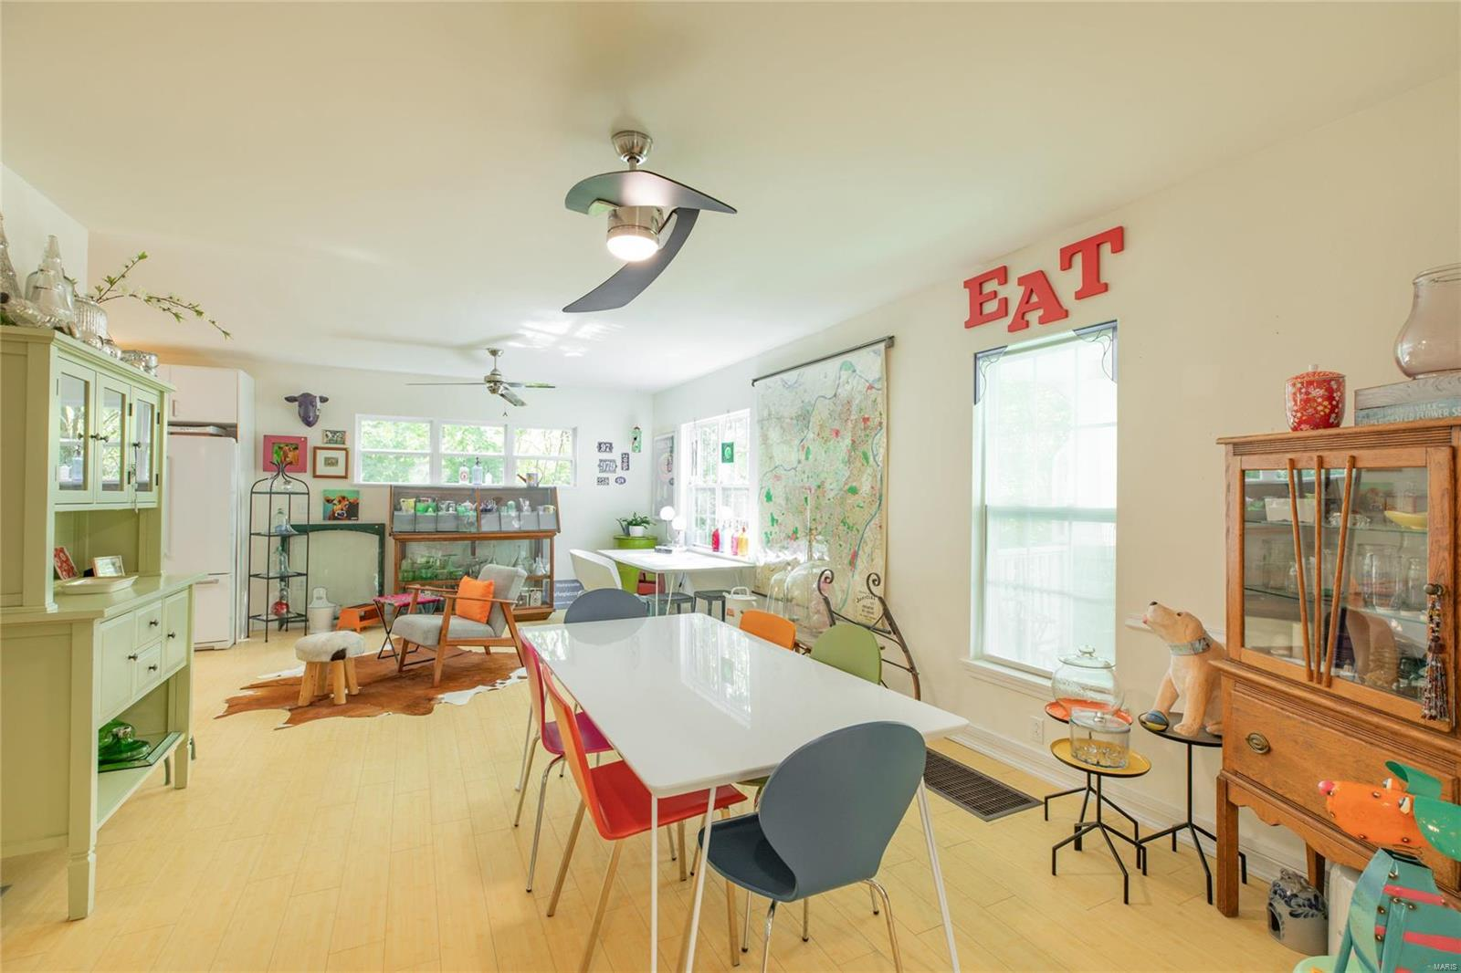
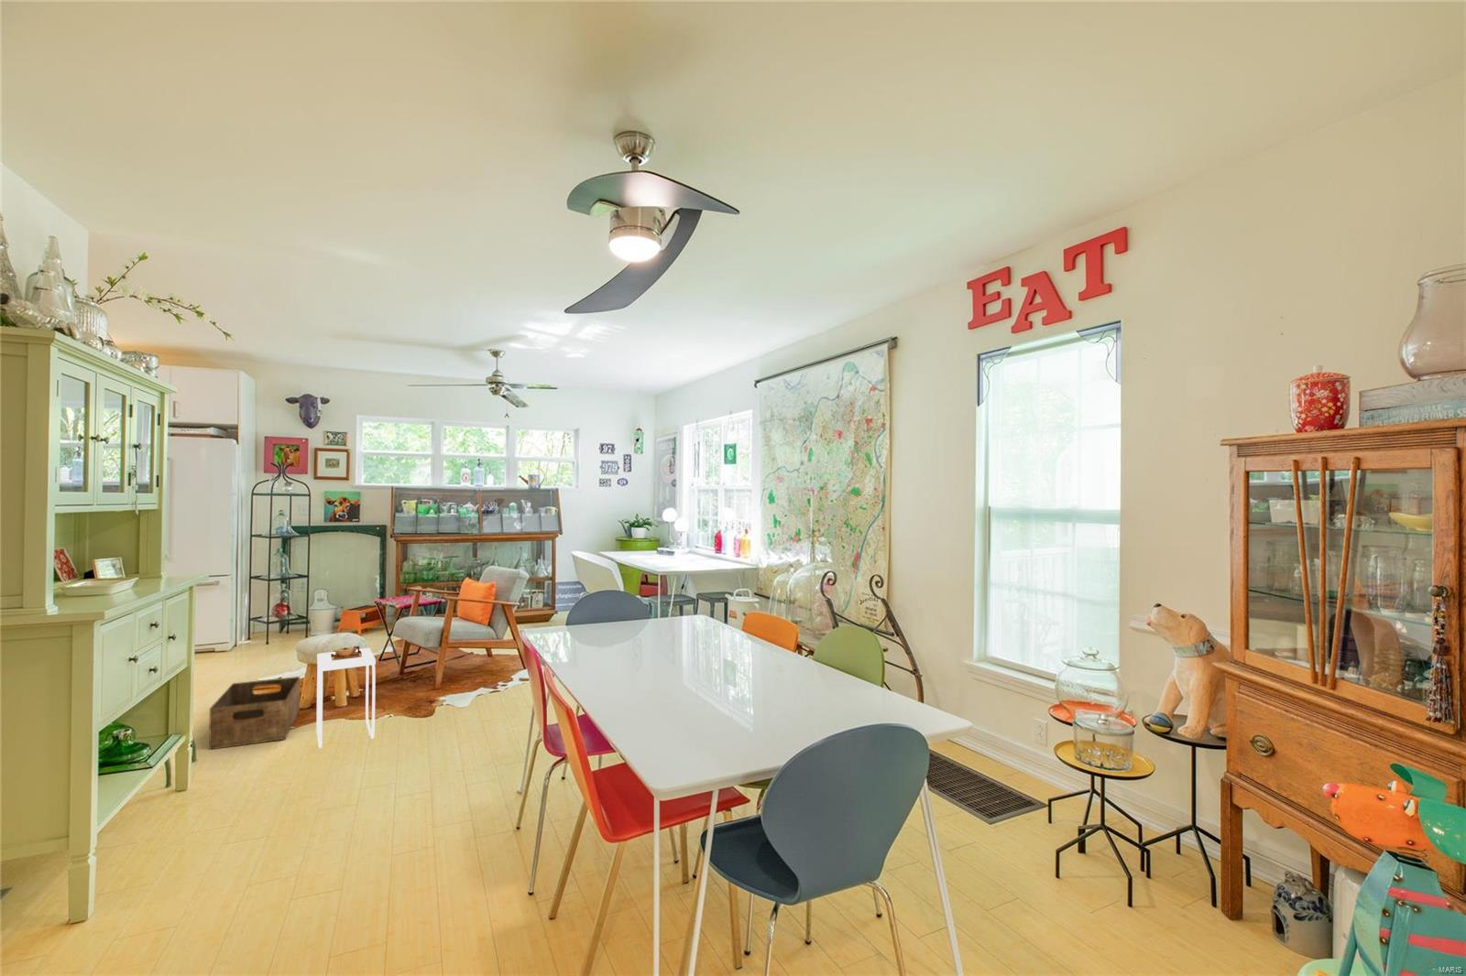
+ side table (365, 691)
+ storage basket (257, 709)
